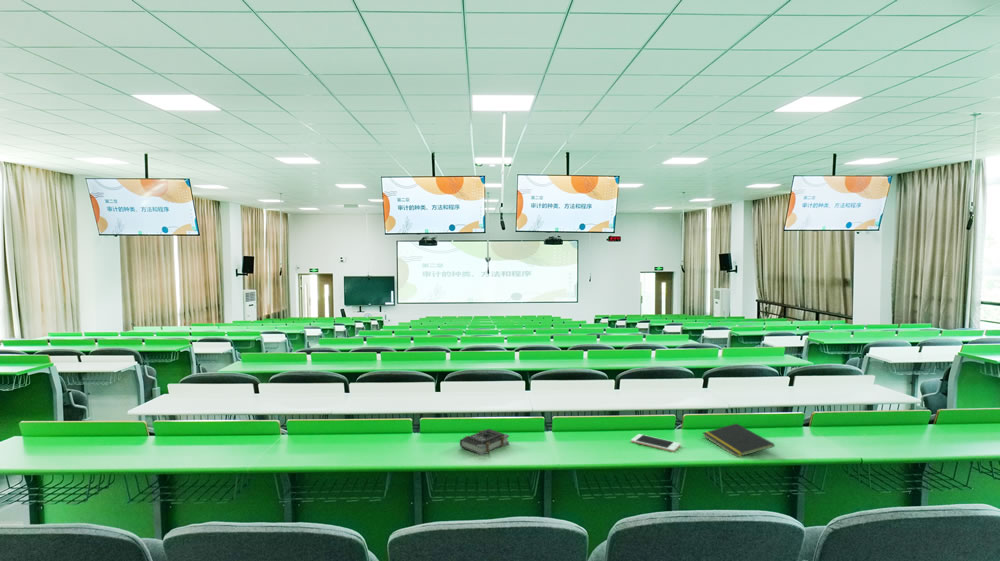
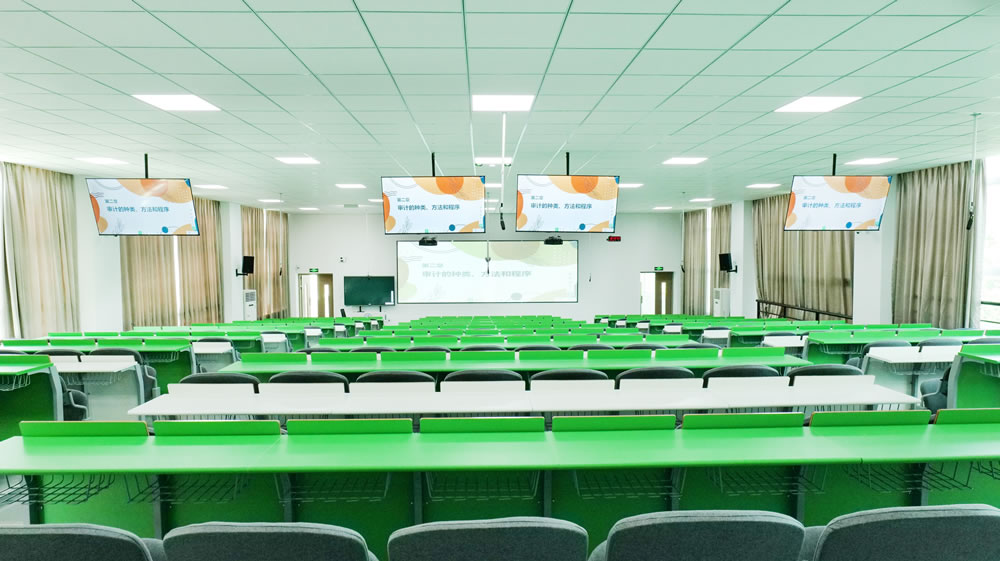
- book (484, 439)
- cell phone (655, 442)
- notepad (736, 439)
